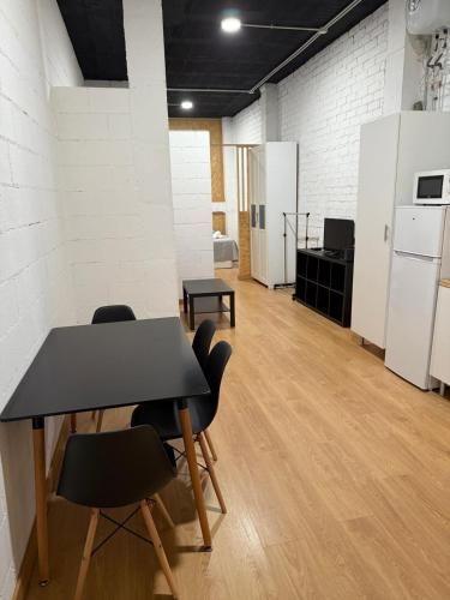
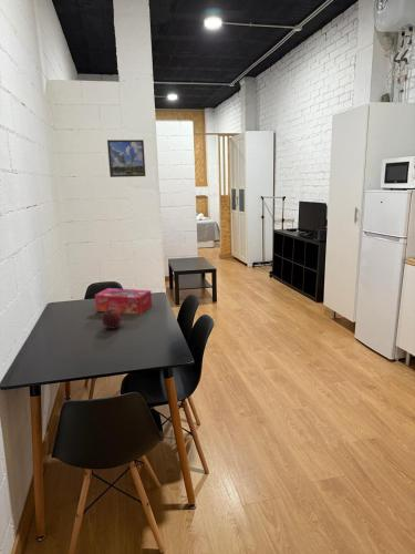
+ tissue box (123, 300)
+ fruit (111, 318)
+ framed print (126, 158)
